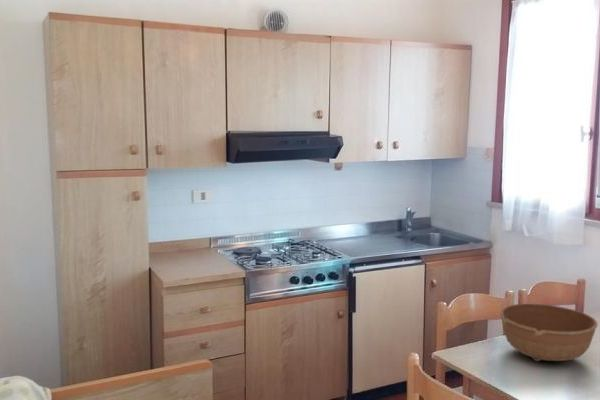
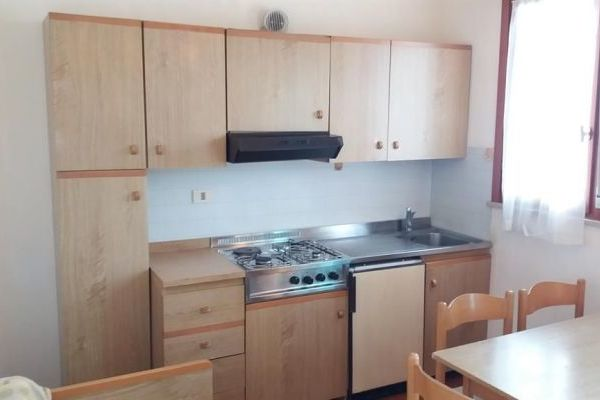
- bowl (546, 336)
